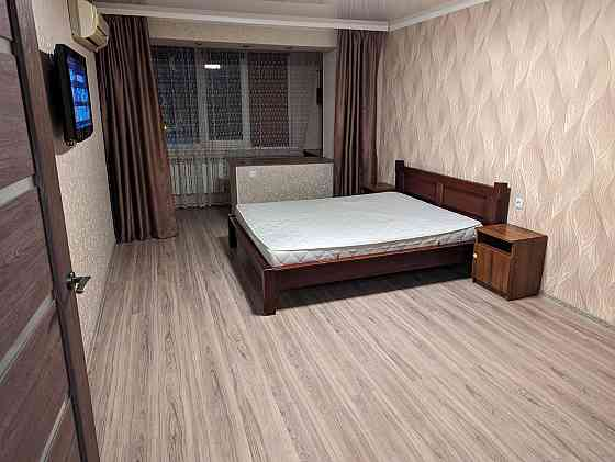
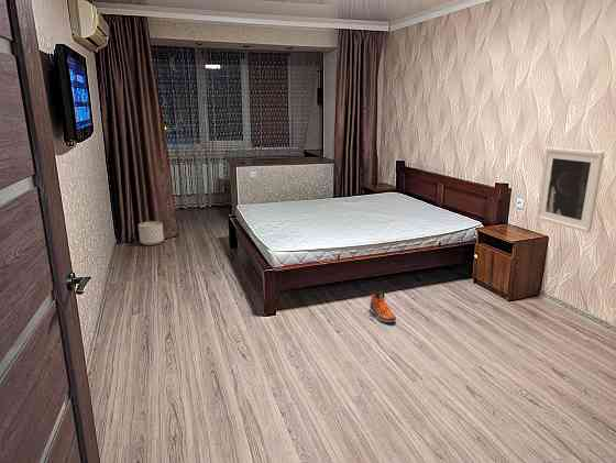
+ planter (151, 233)
+ sneaker (381, 305)
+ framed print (566, 188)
